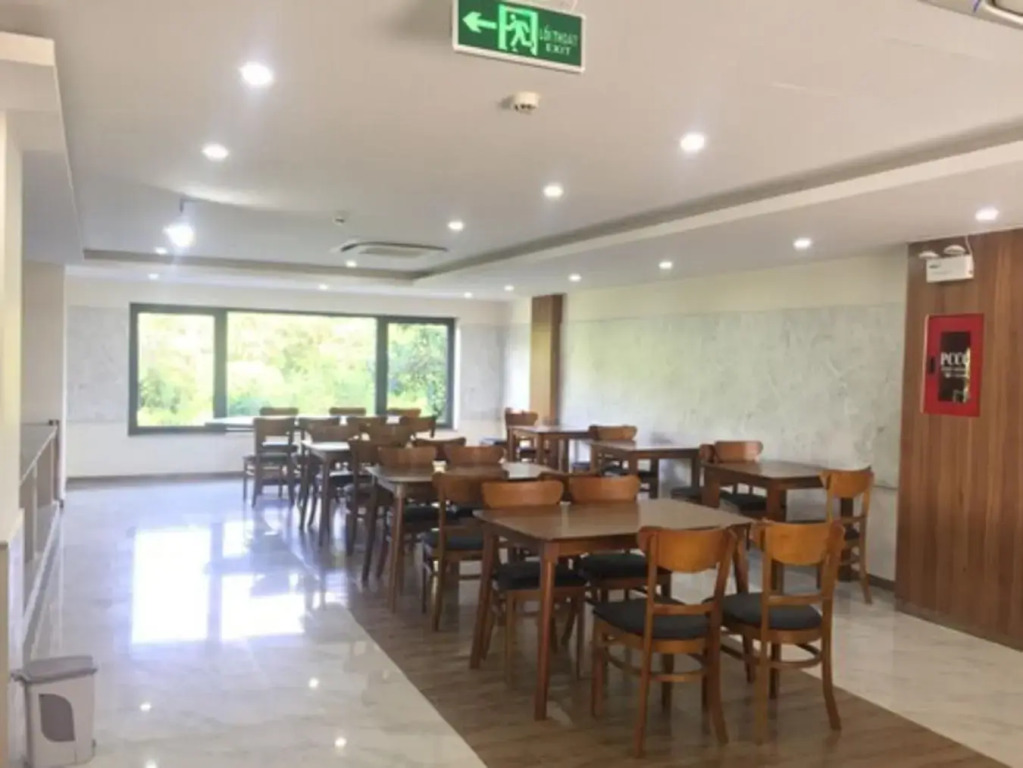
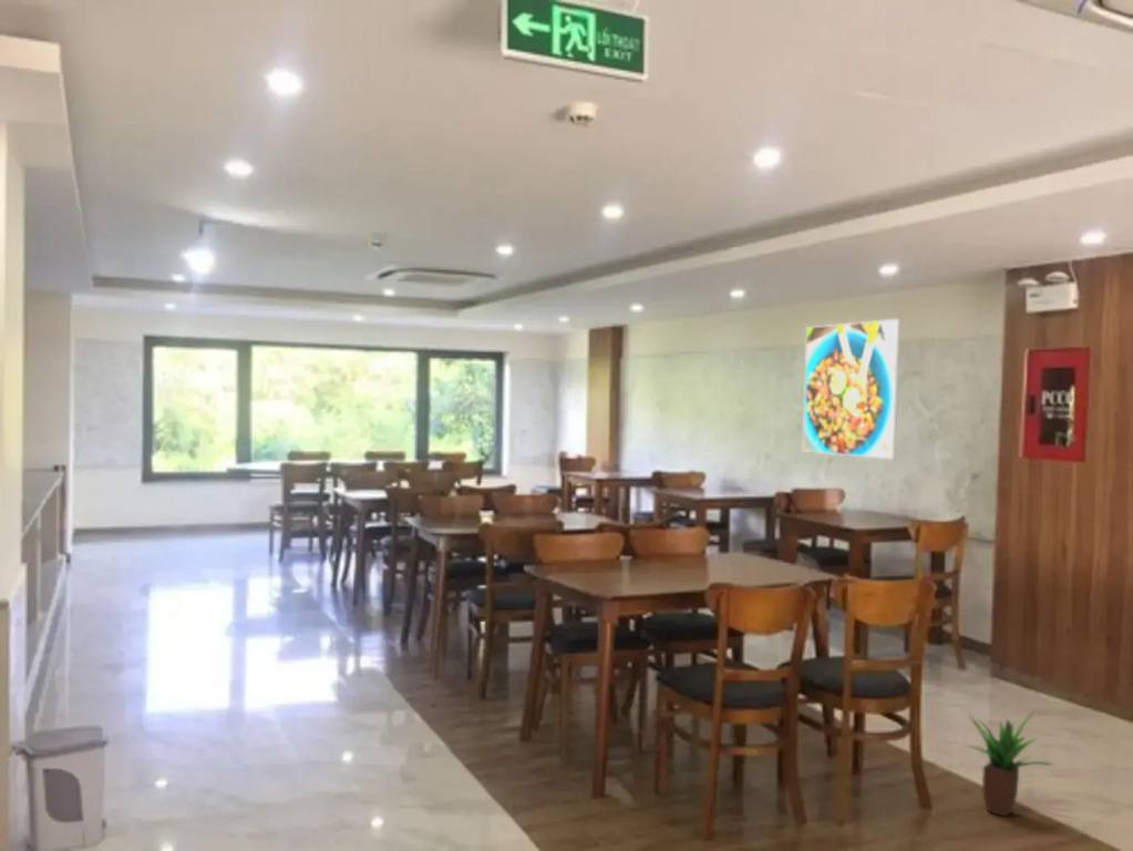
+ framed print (847, 389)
+ potted plant (1009, 760)
